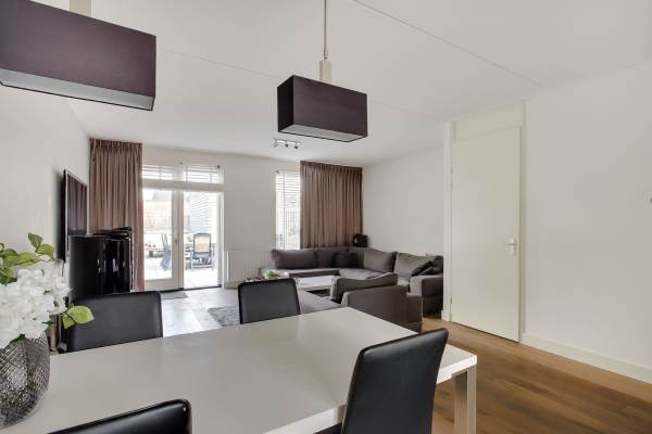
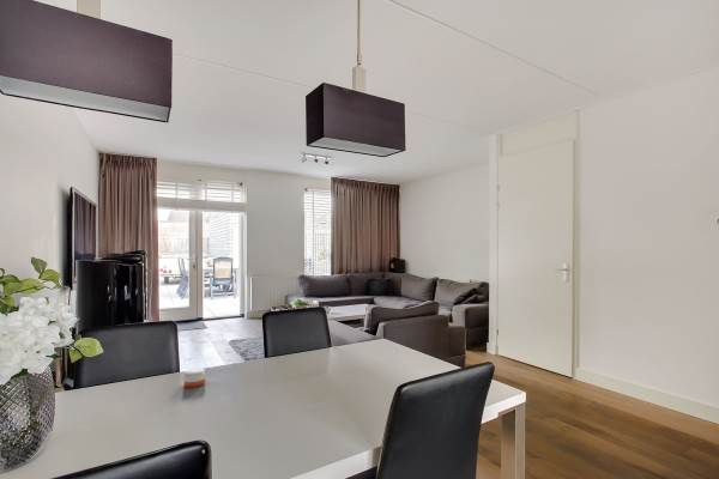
+ candle (194, 370)
